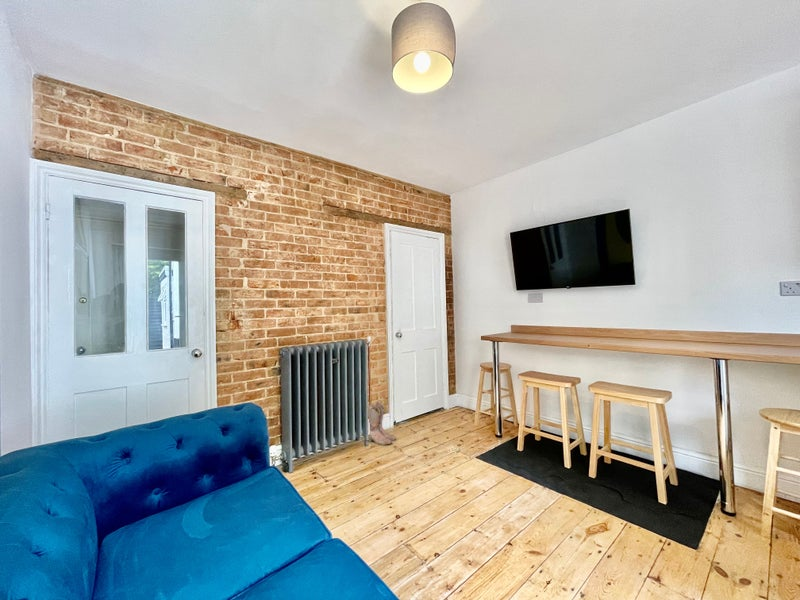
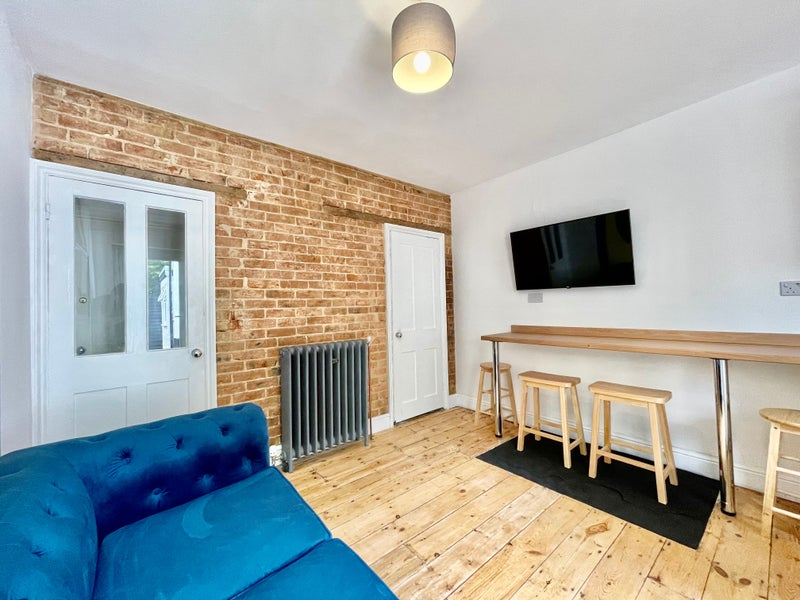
- boots (380, 421)
